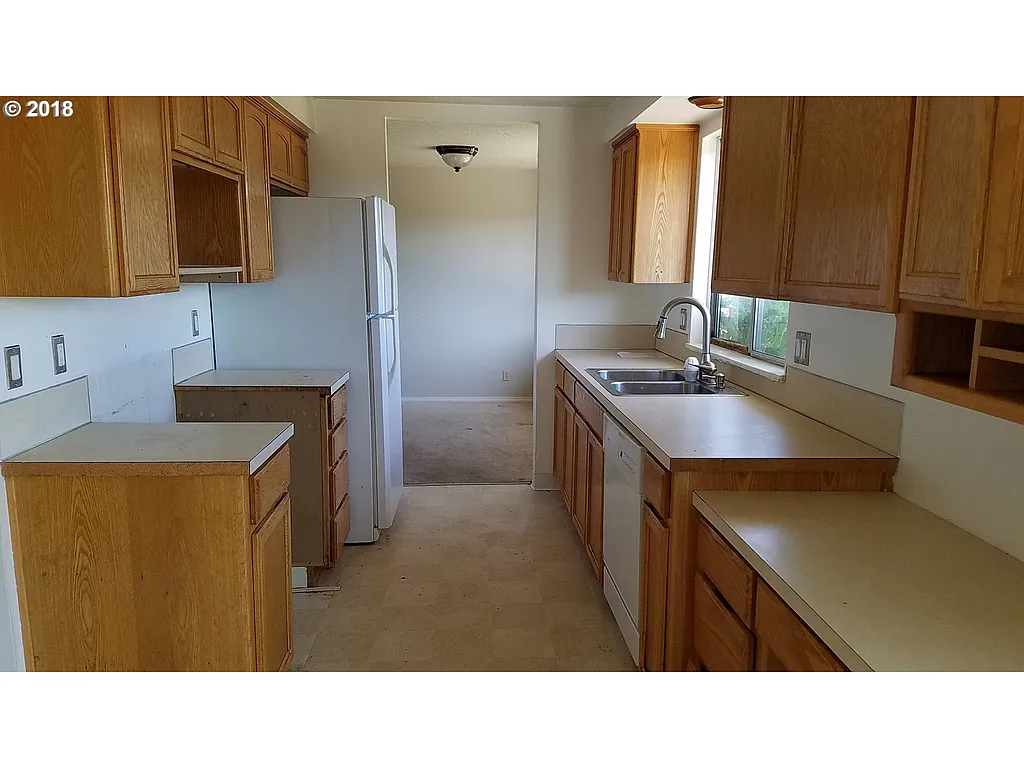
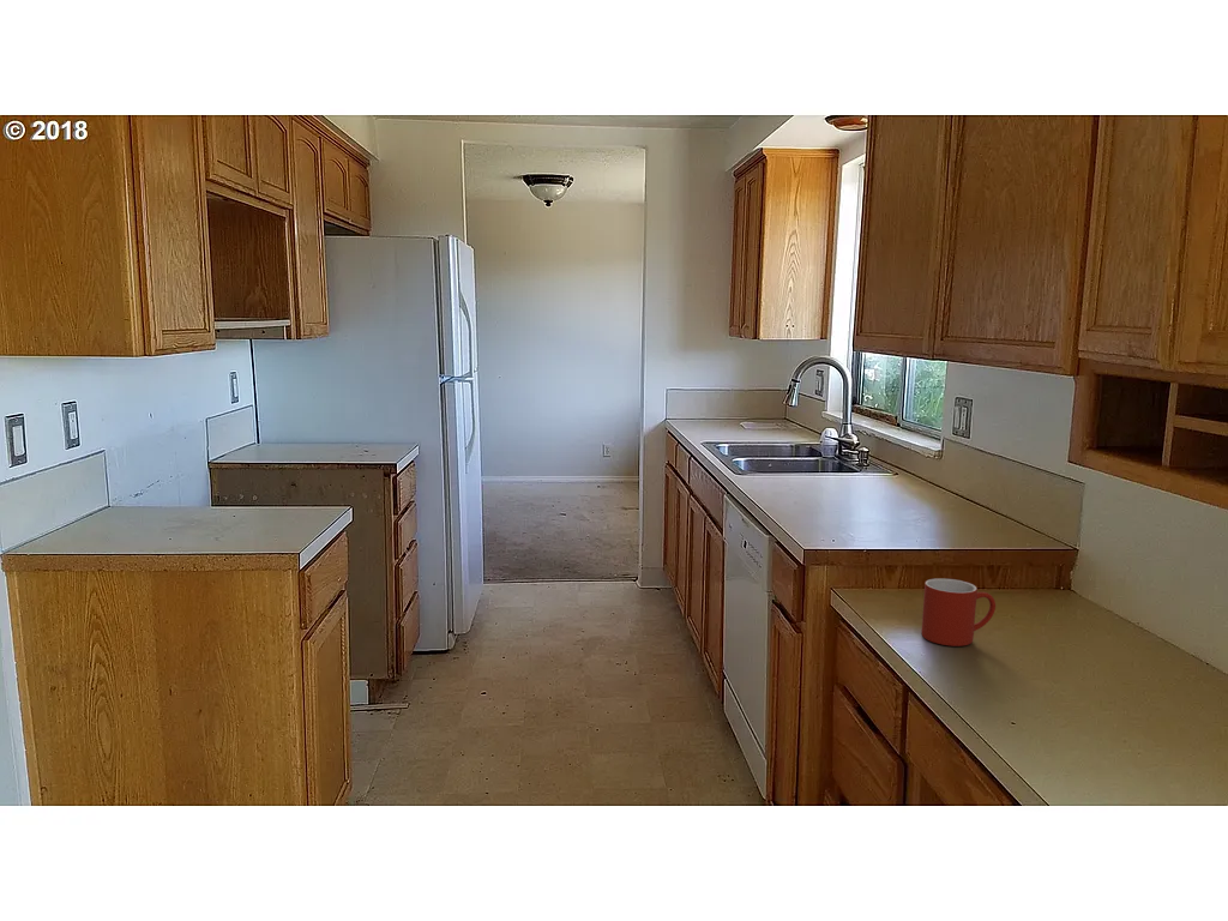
+ mug (958, 610)
